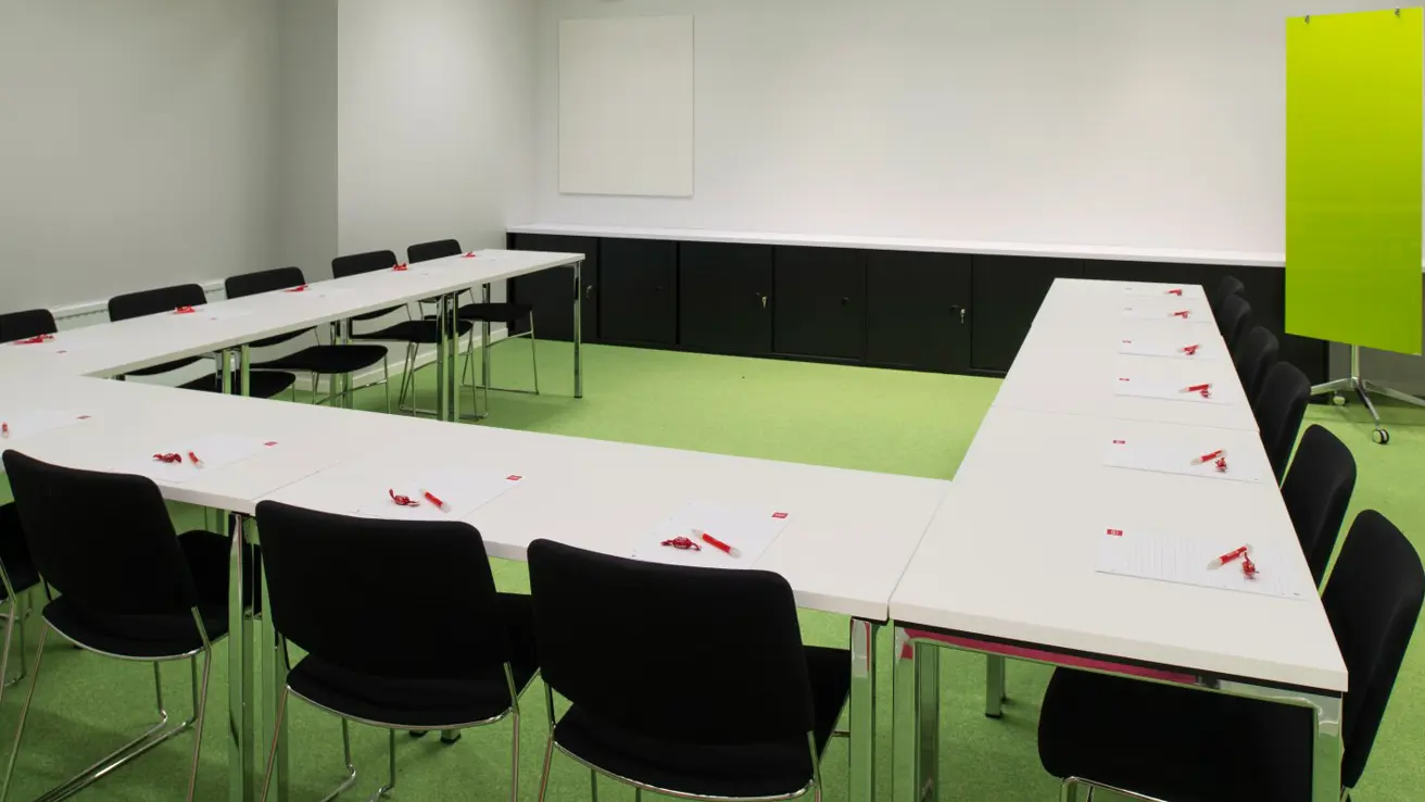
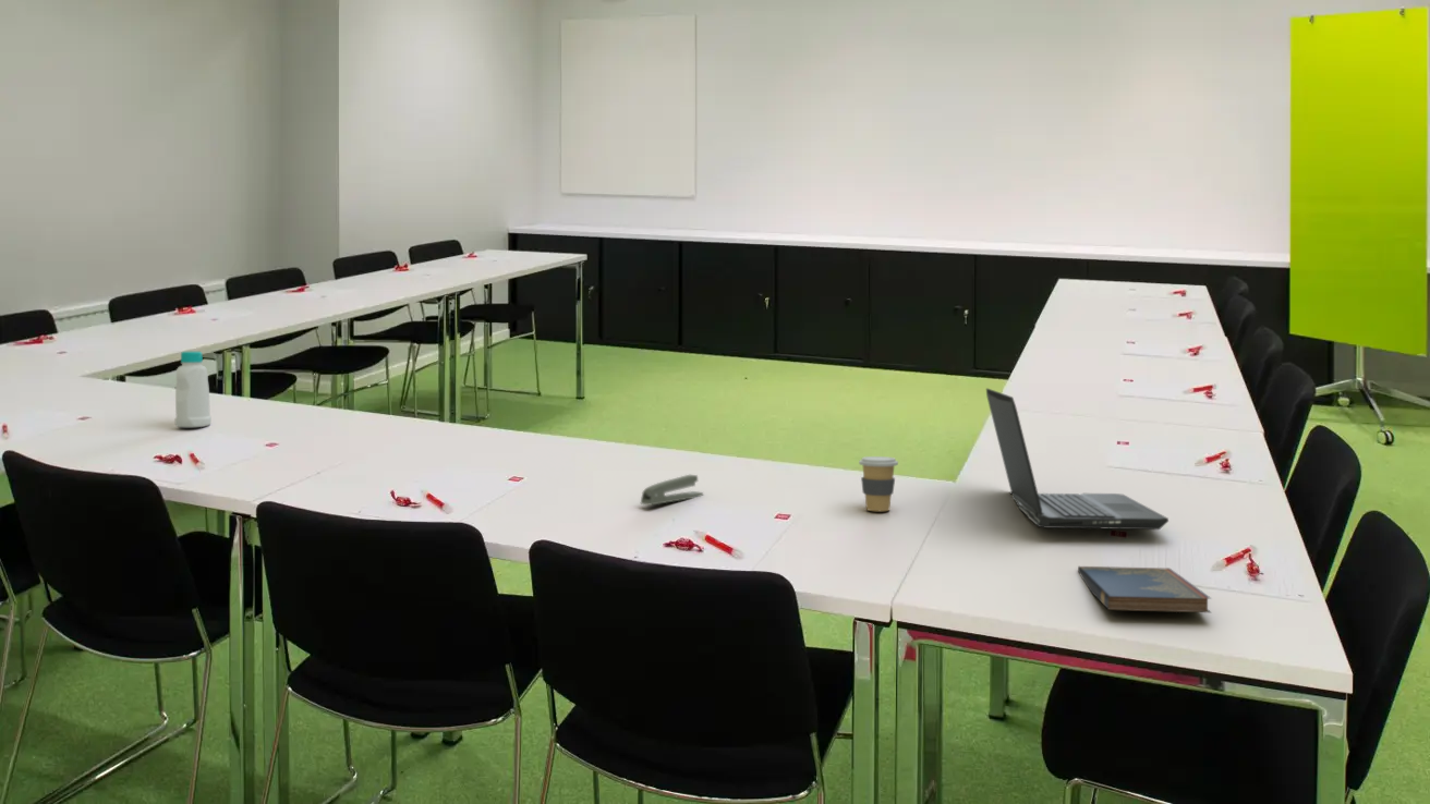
+ hardcover book (1140, 587)
+ coffee cup (877, 484)
+ stapler (672, 488)
+ laptop computer (1070, 494)
+ bottle (192, 389)
